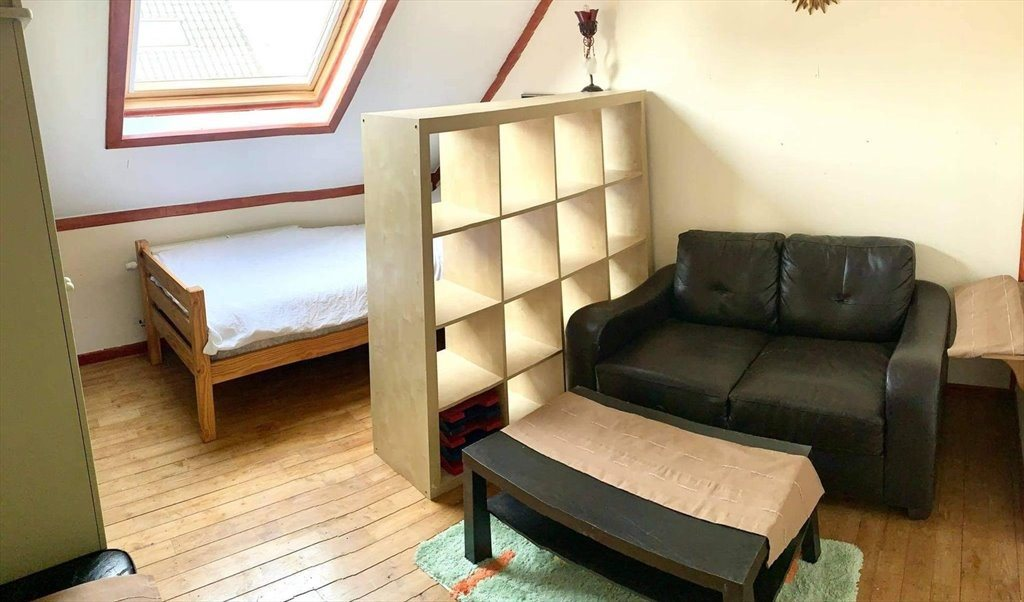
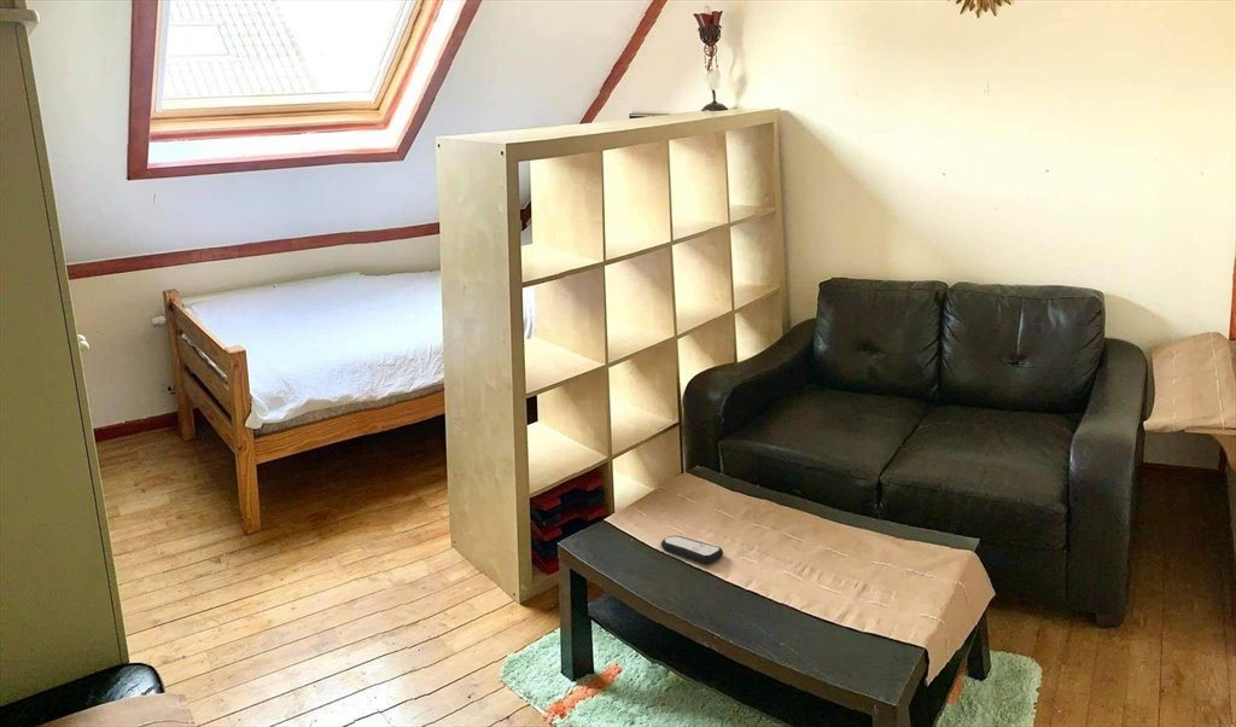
+ remote control (690, 548)
